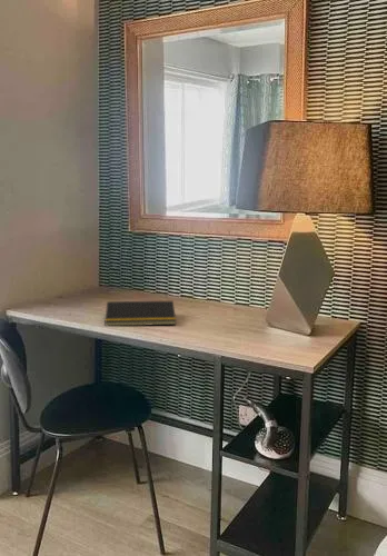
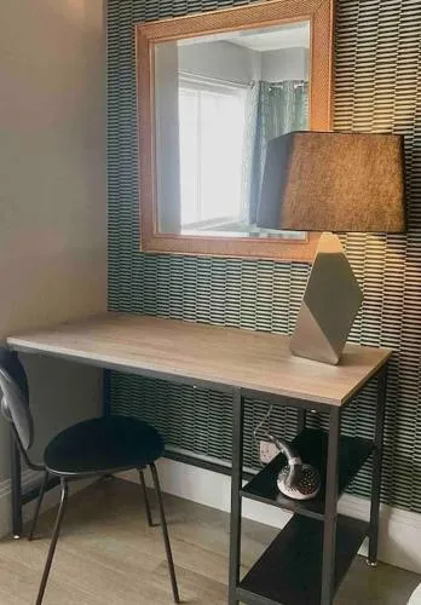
- notepad (140, 312)
